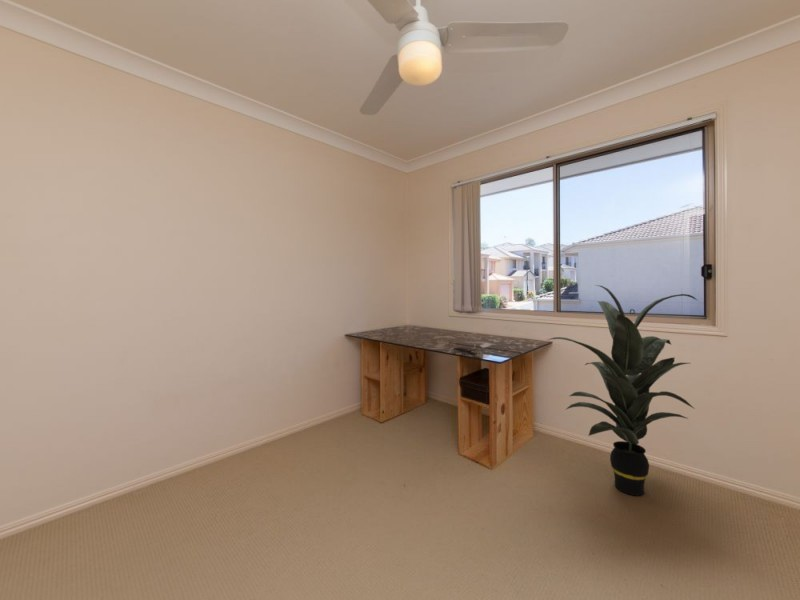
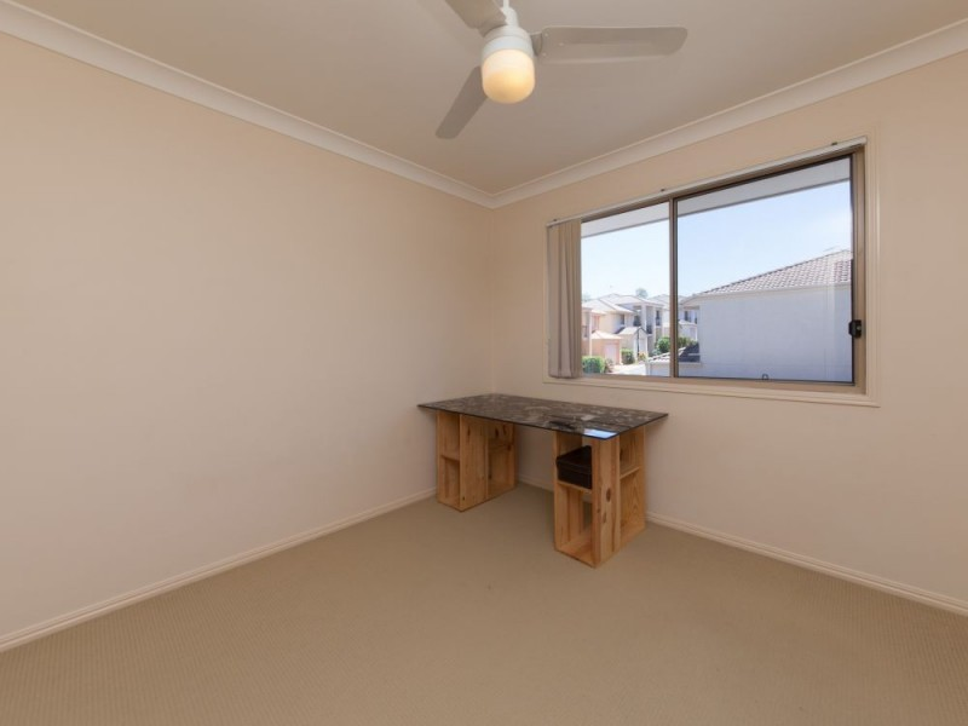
- indoor plant (621, 384)
